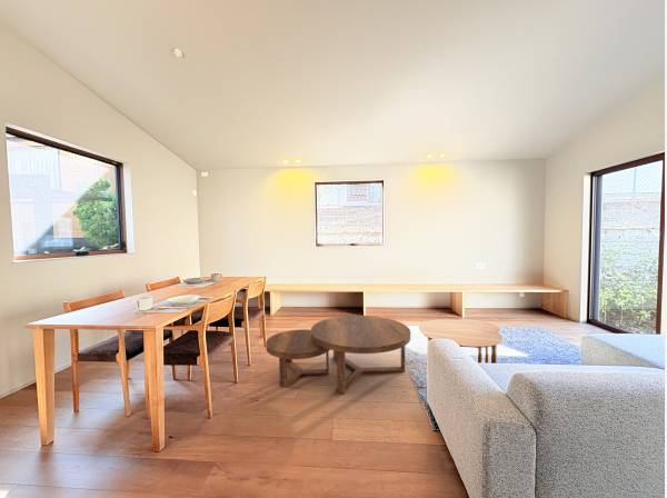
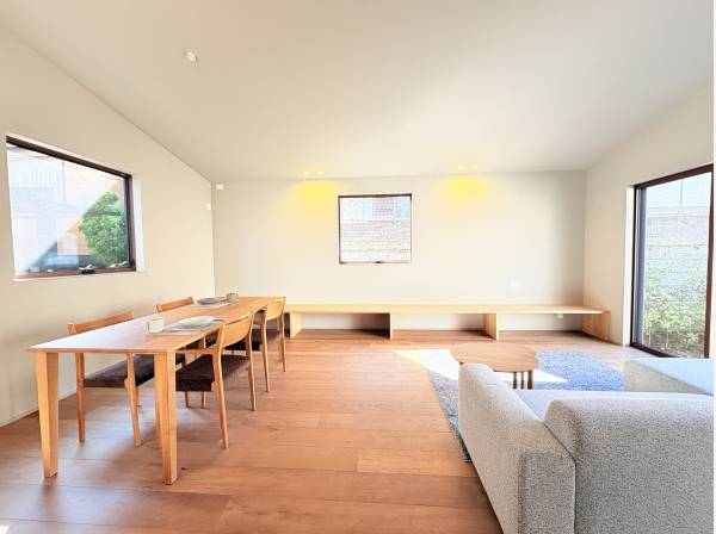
- coffee table (338, 350)
